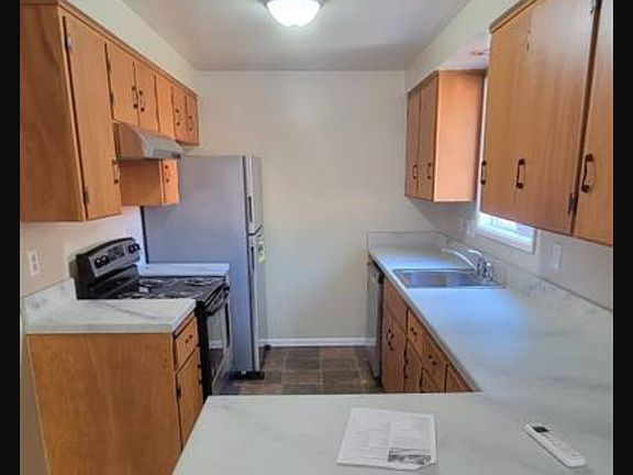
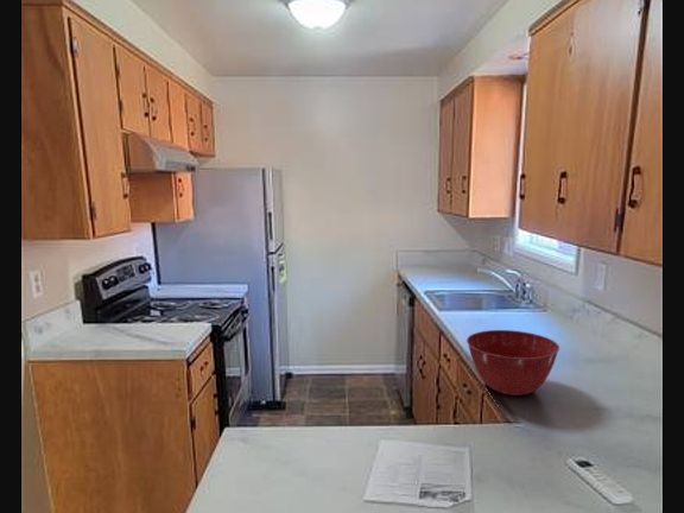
+ mixing bowl (511, 363)
